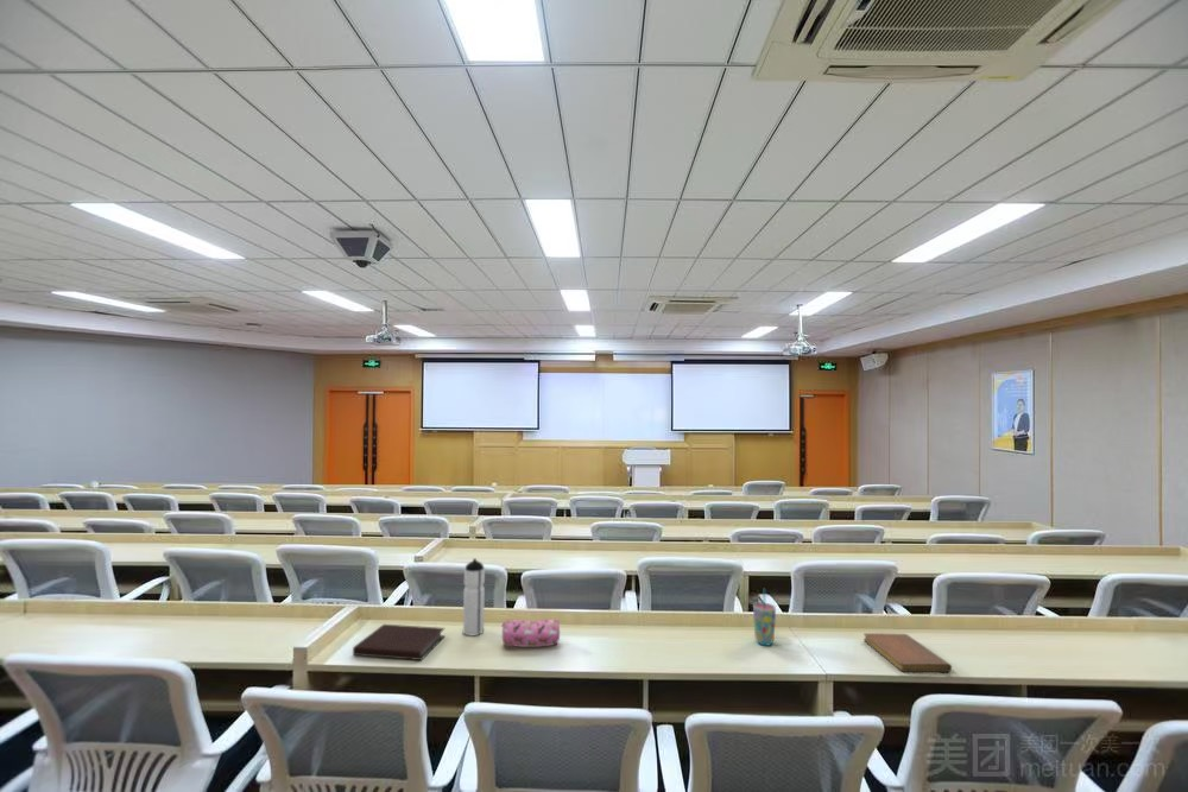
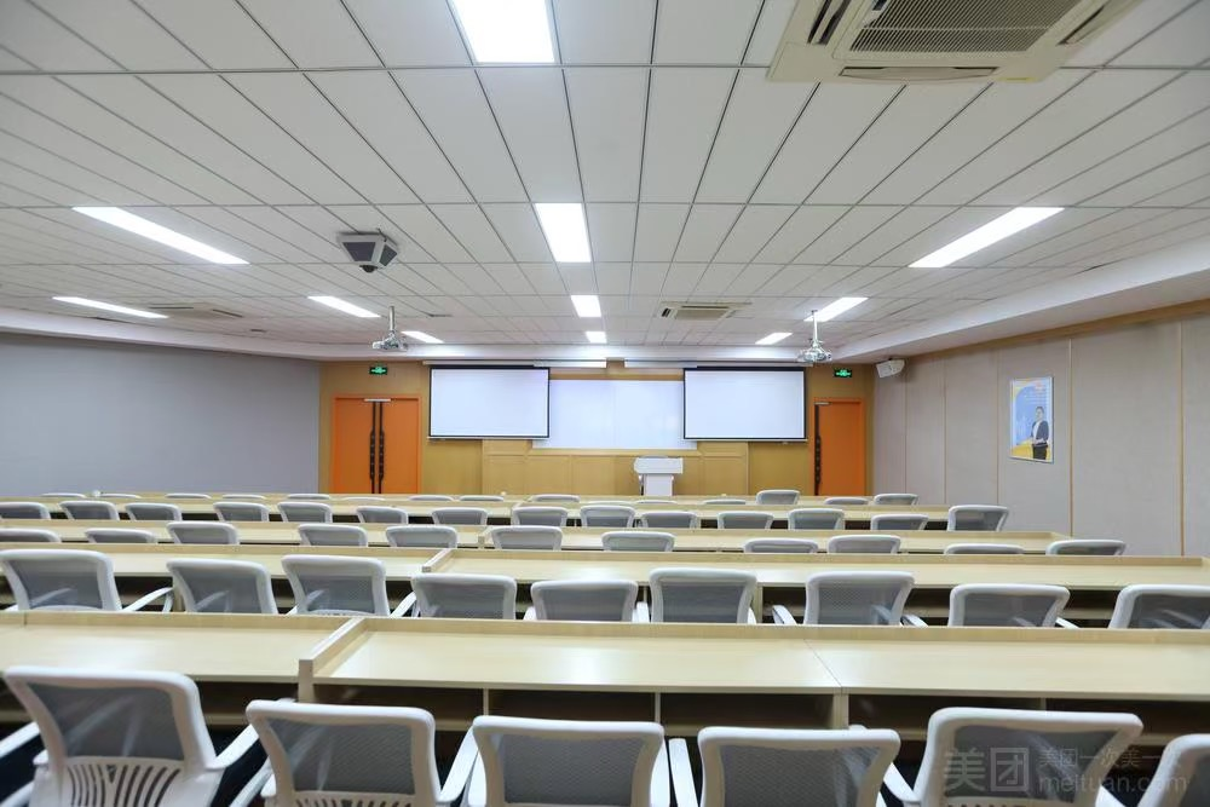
- water bottle (474, 595)
- notebook (904, 651)
- cup (764, 615)
- pencil case (530, 632)
- notebook (400, 641)
